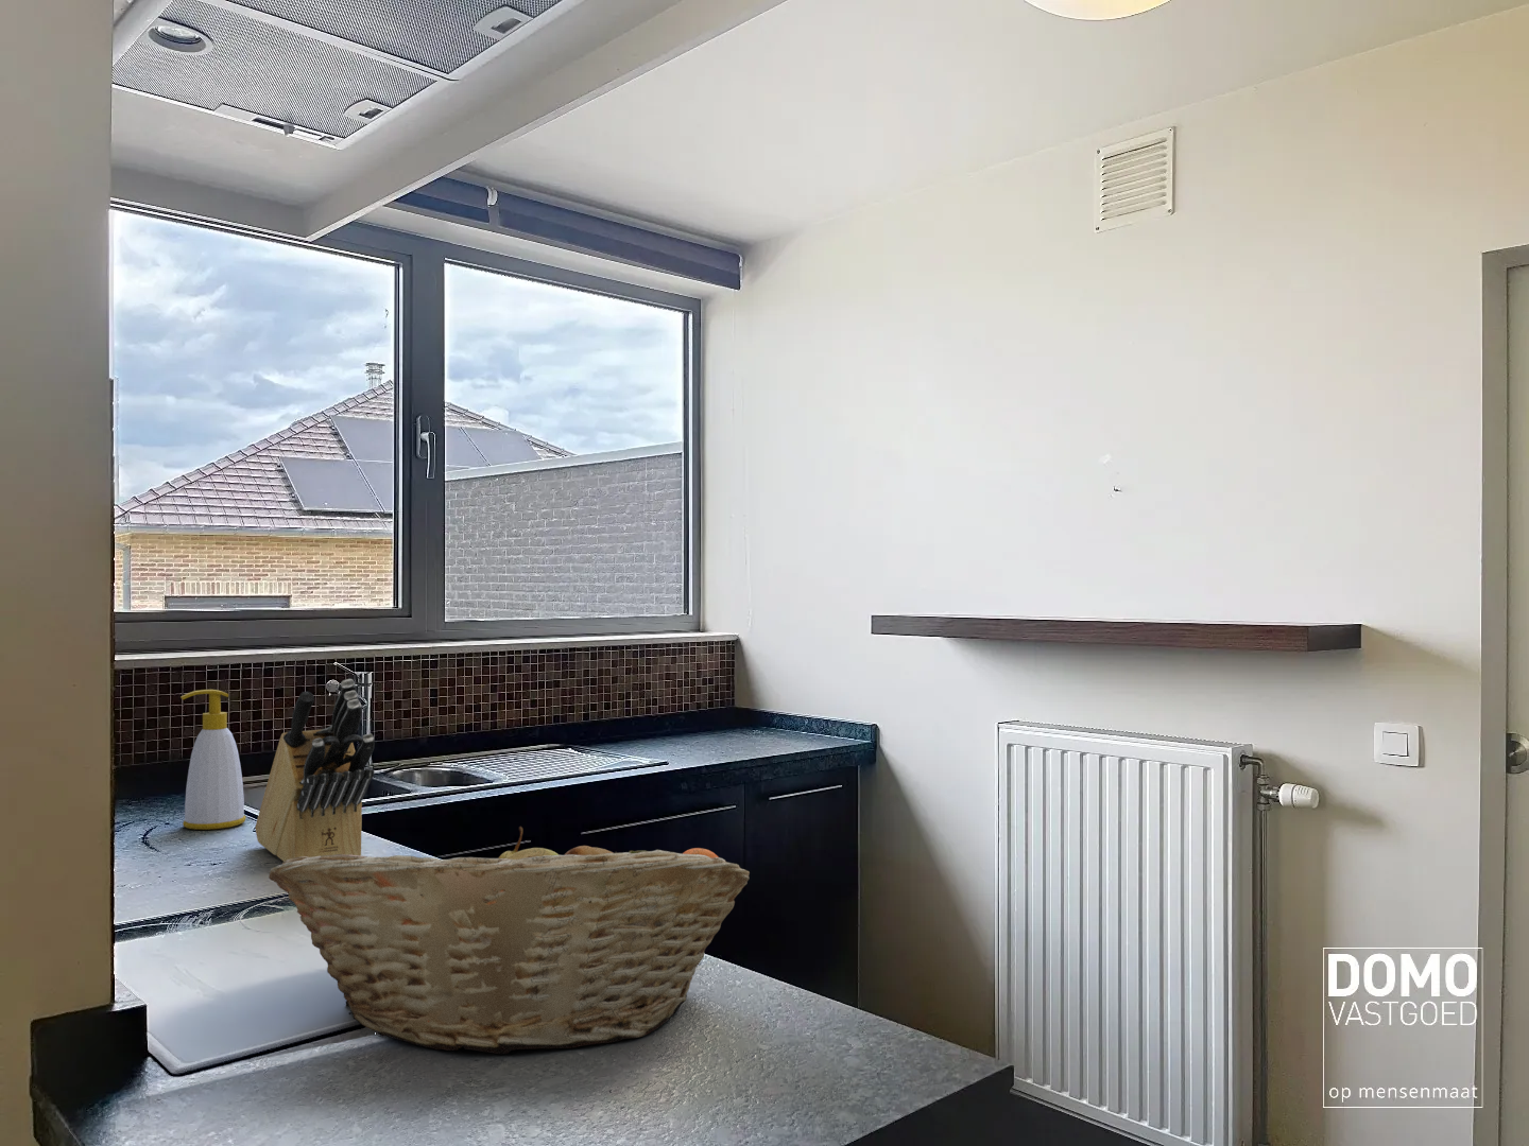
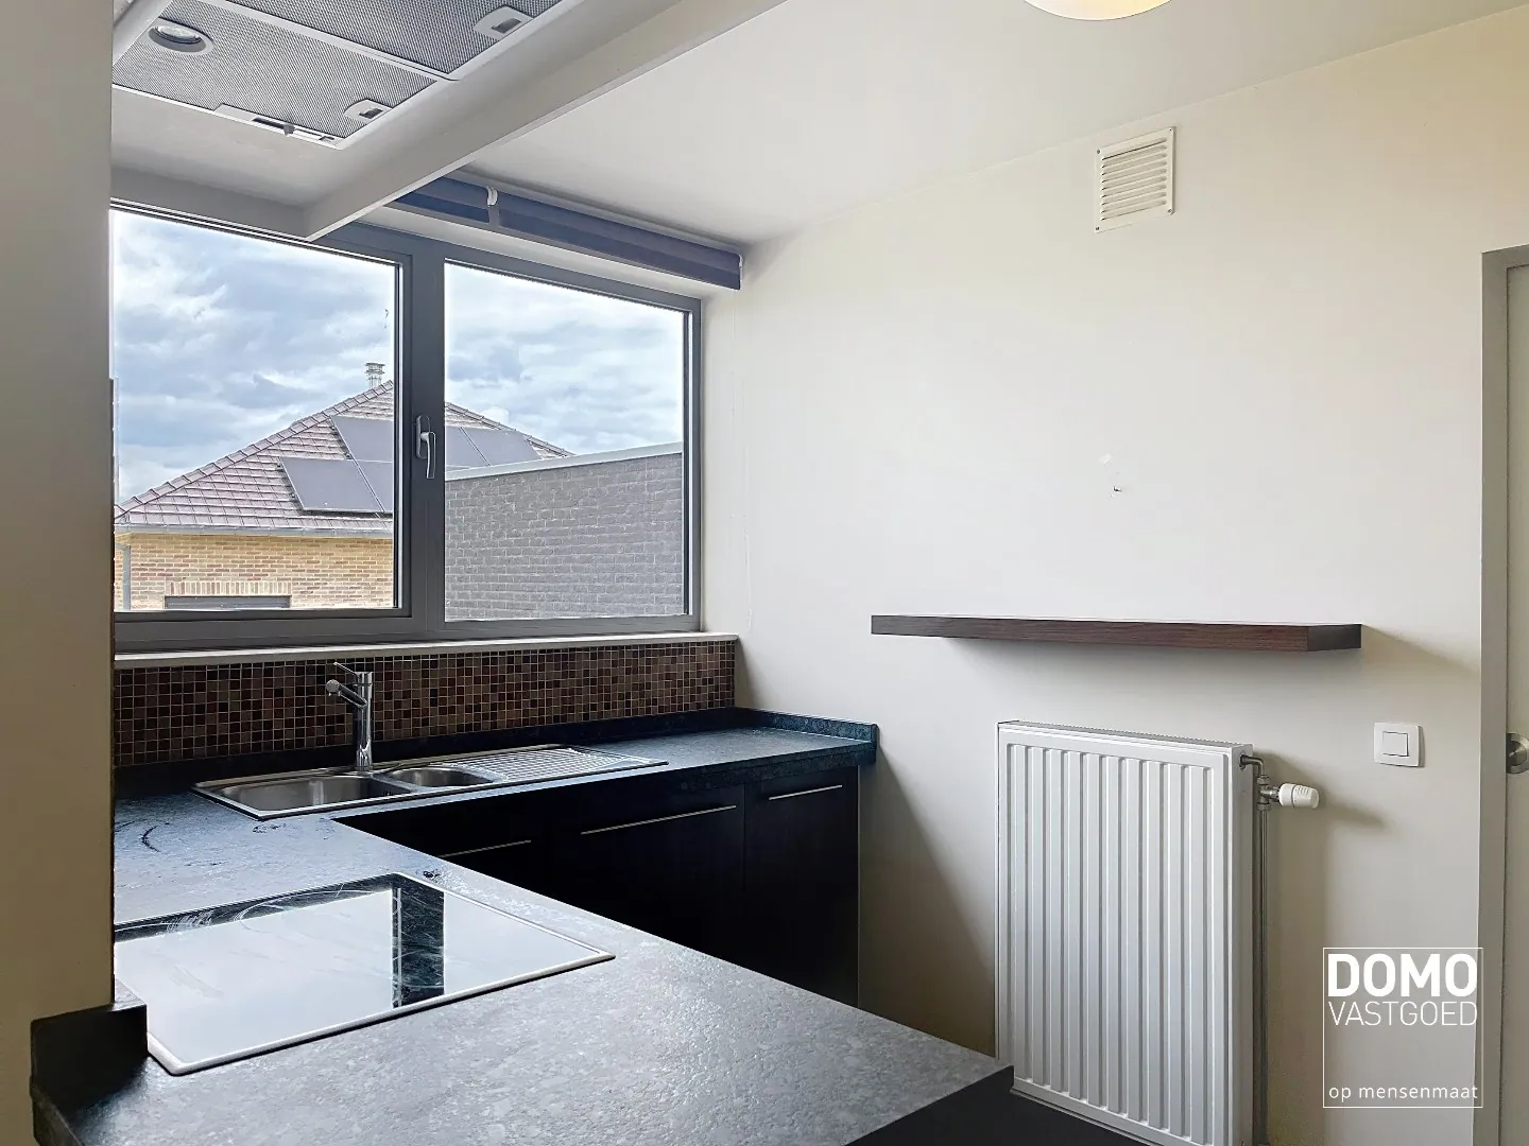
- soap bottle (213, 756)
- fruit basket (515, 912)
- knife block (313, 766)
